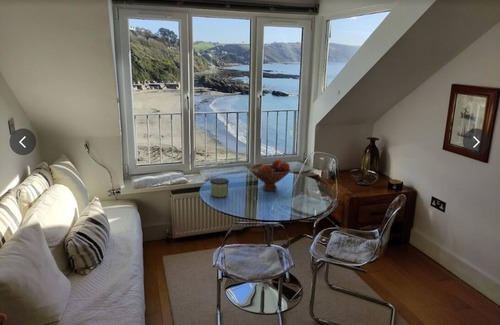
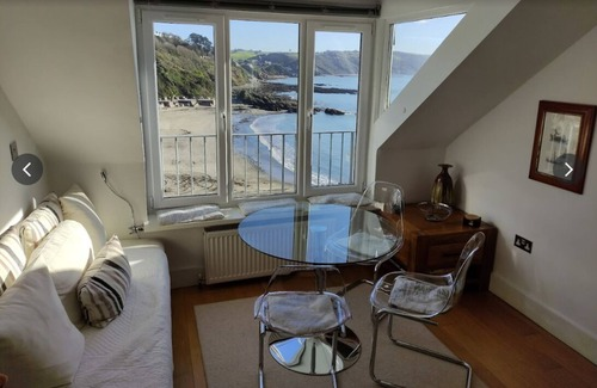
- candle (219, 187)
- fruit bowl (269, 175)
